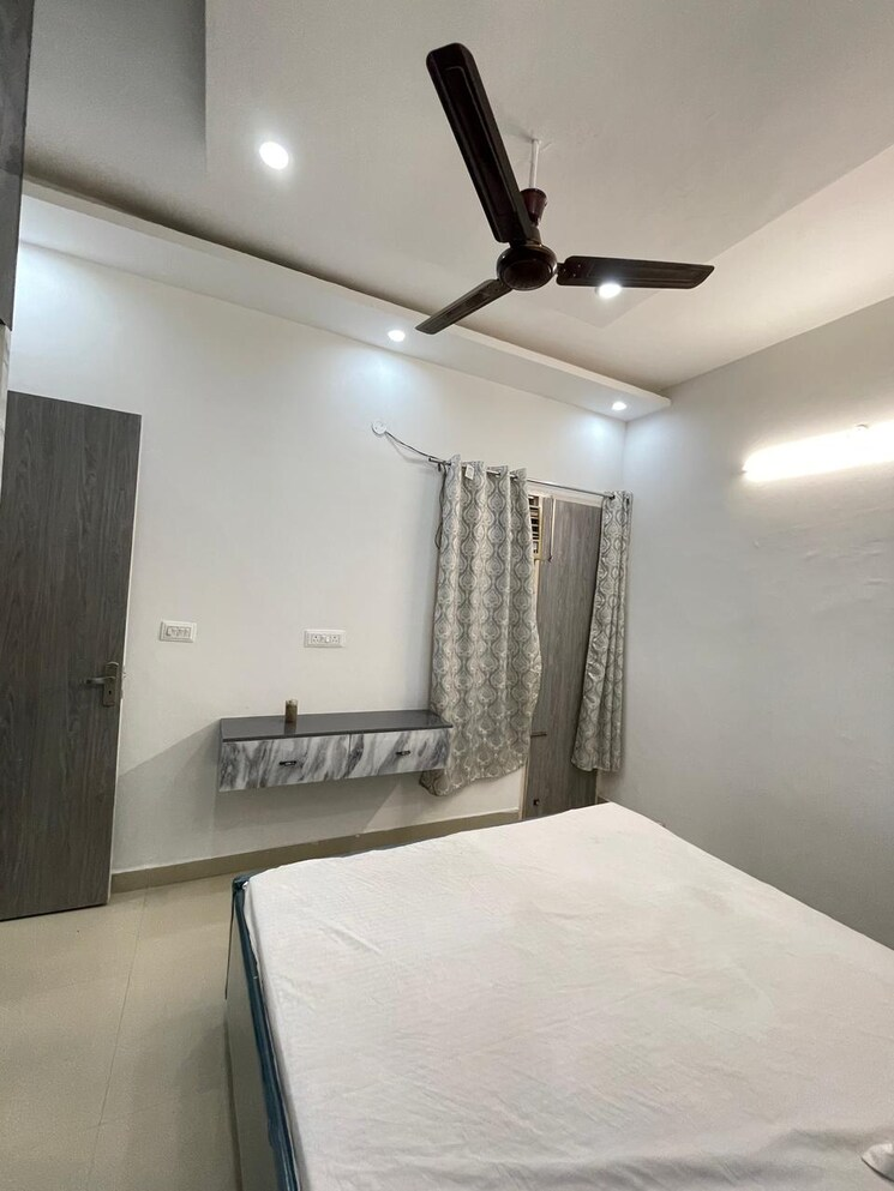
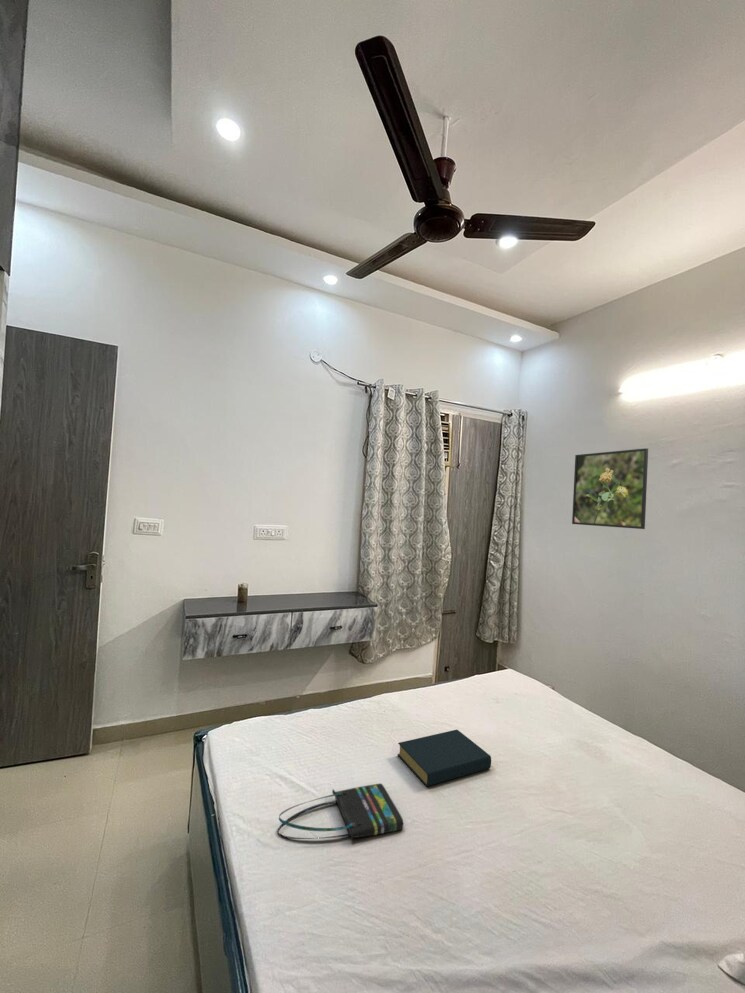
+ tote bag (340, 810)
+ hardback book (443, 755)
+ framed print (607, 489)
